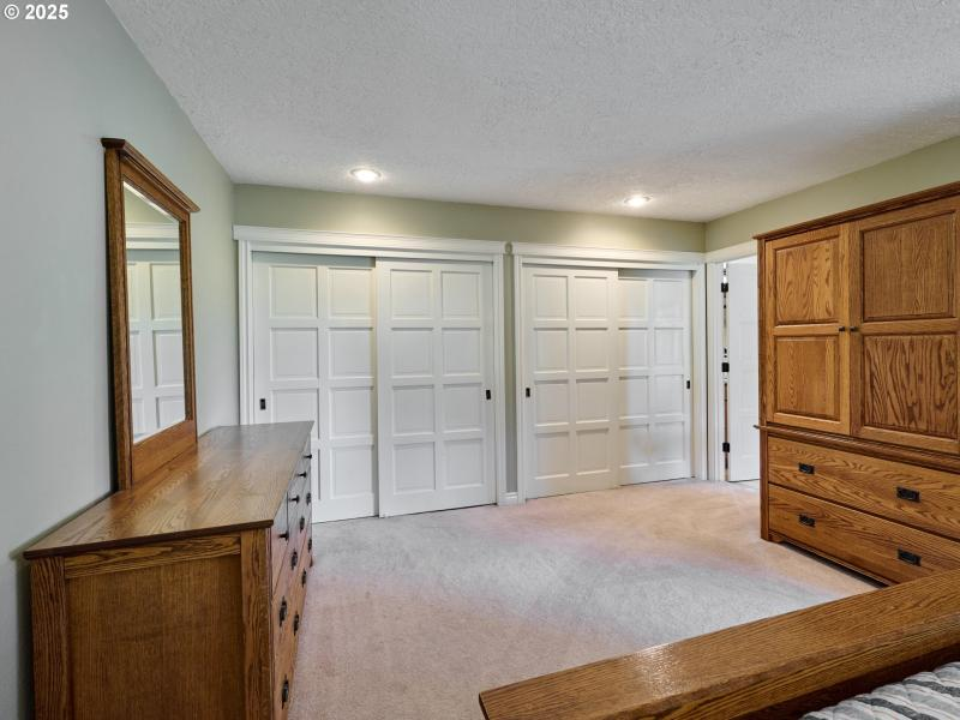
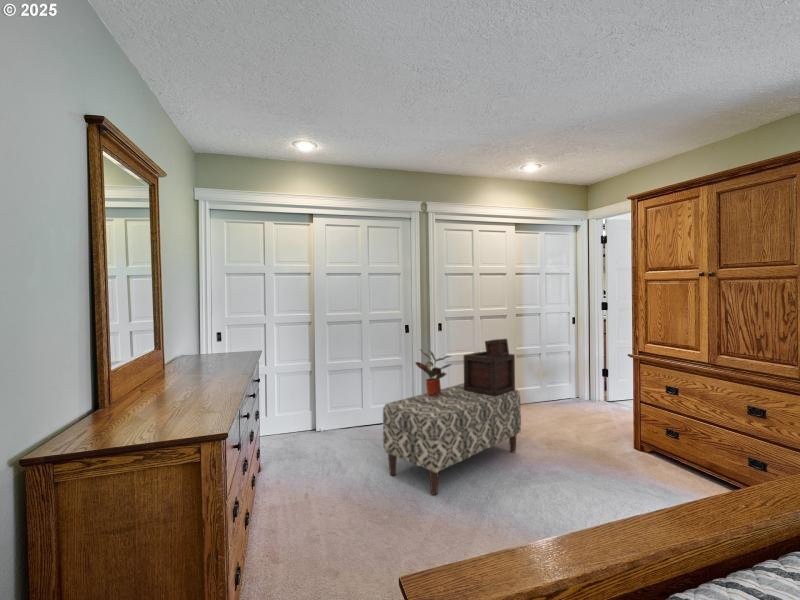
+ wooden crate (489, 364)
+ bench (456, 429)
+ potted plant (438, 371)
